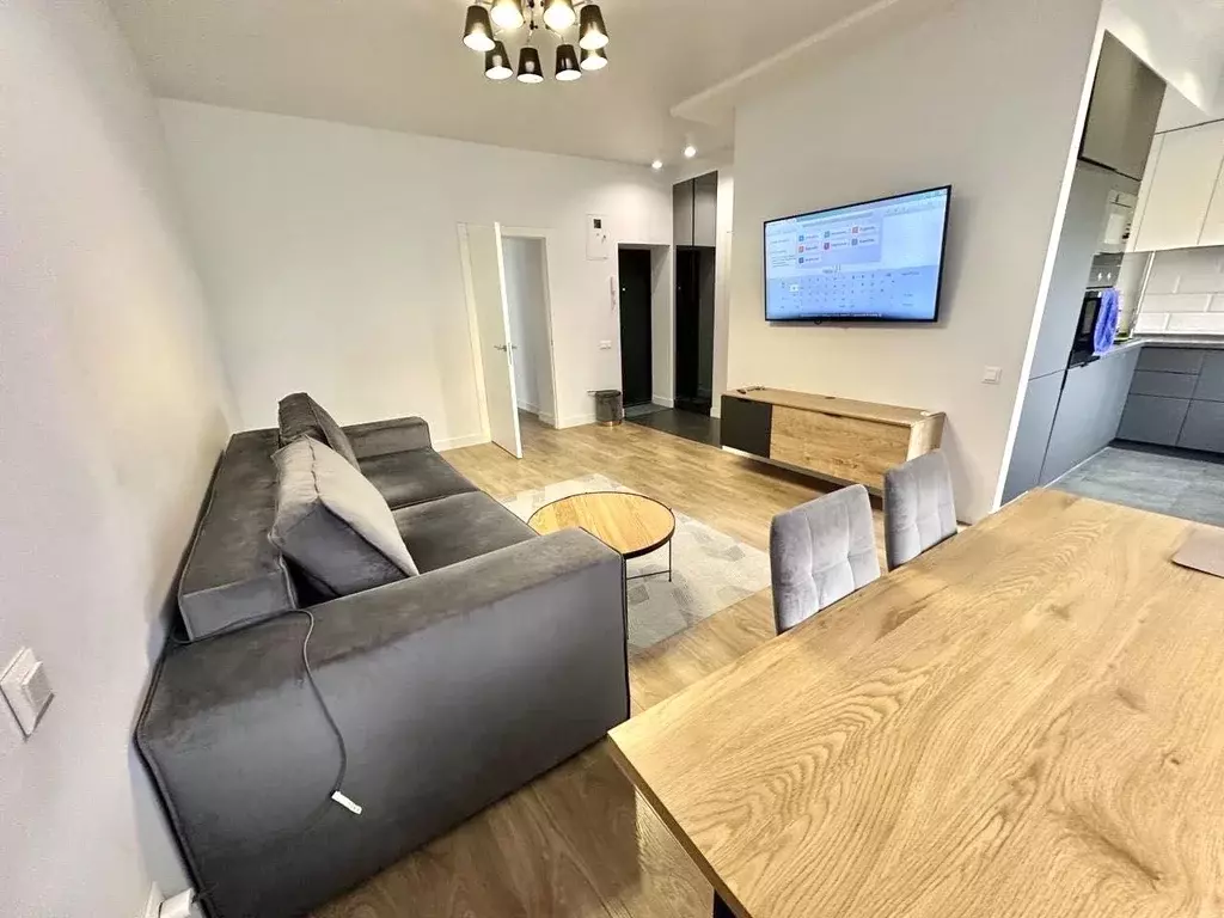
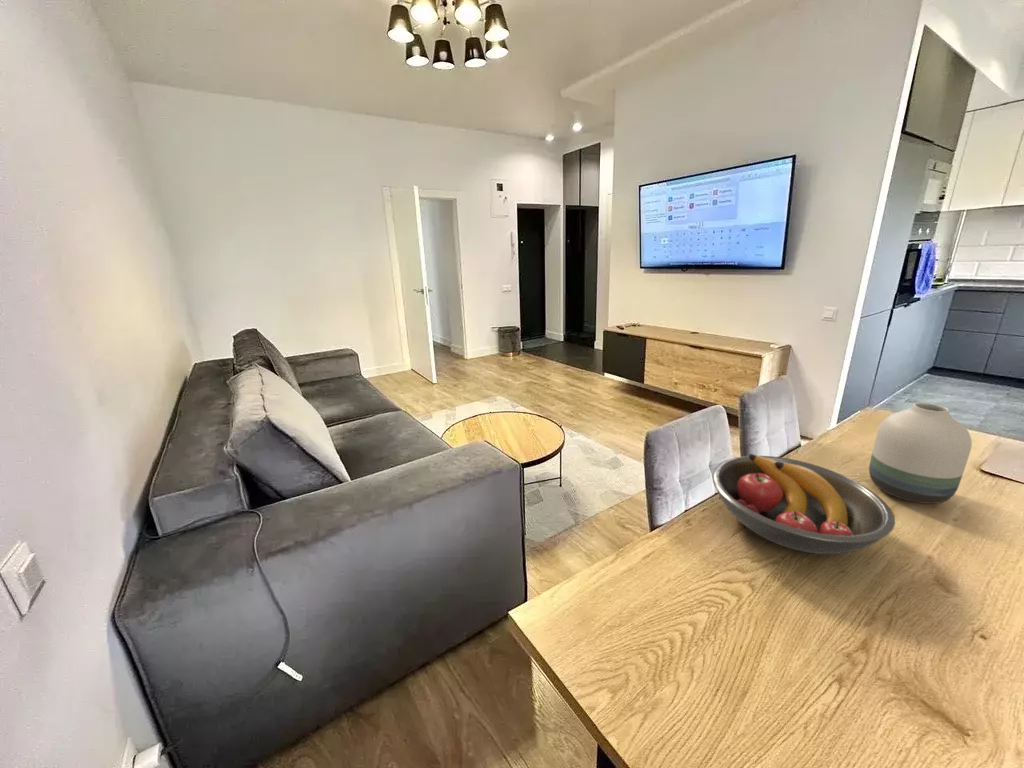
+ vase (918, 450)
+ fruit bowl (792, 503)
